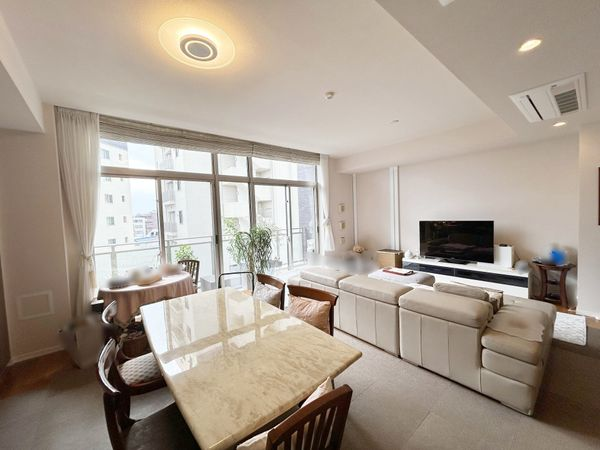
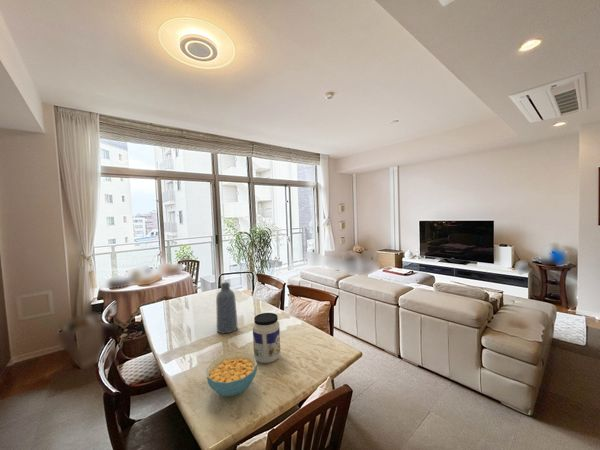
+ vase (226, 306)
+ cereal bowl (232, 378)
+ jar (266, 337)
